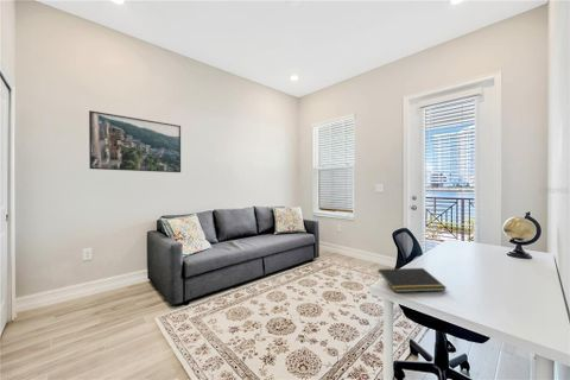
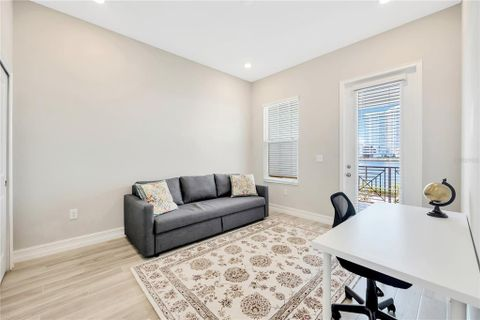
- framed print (139, 145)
- notepad (410, 279)
